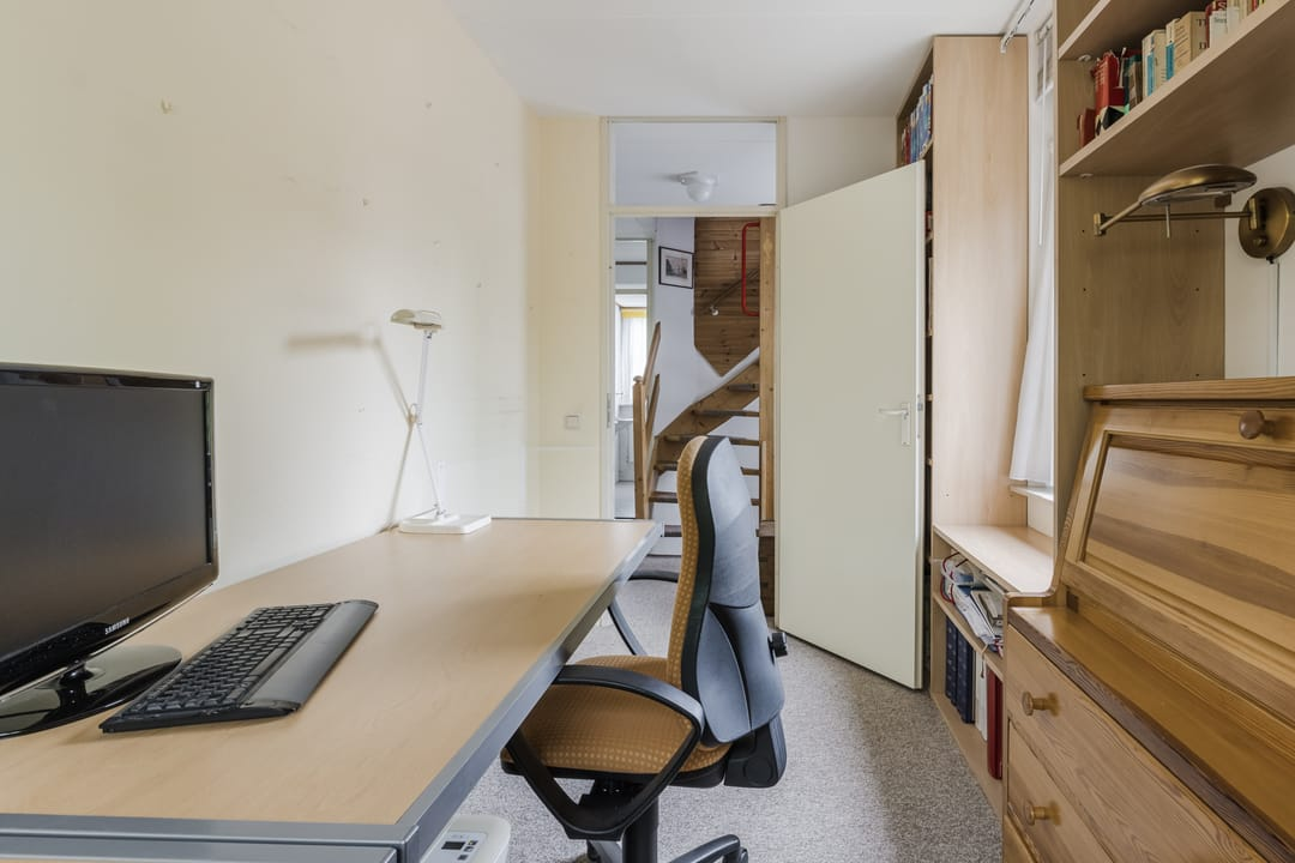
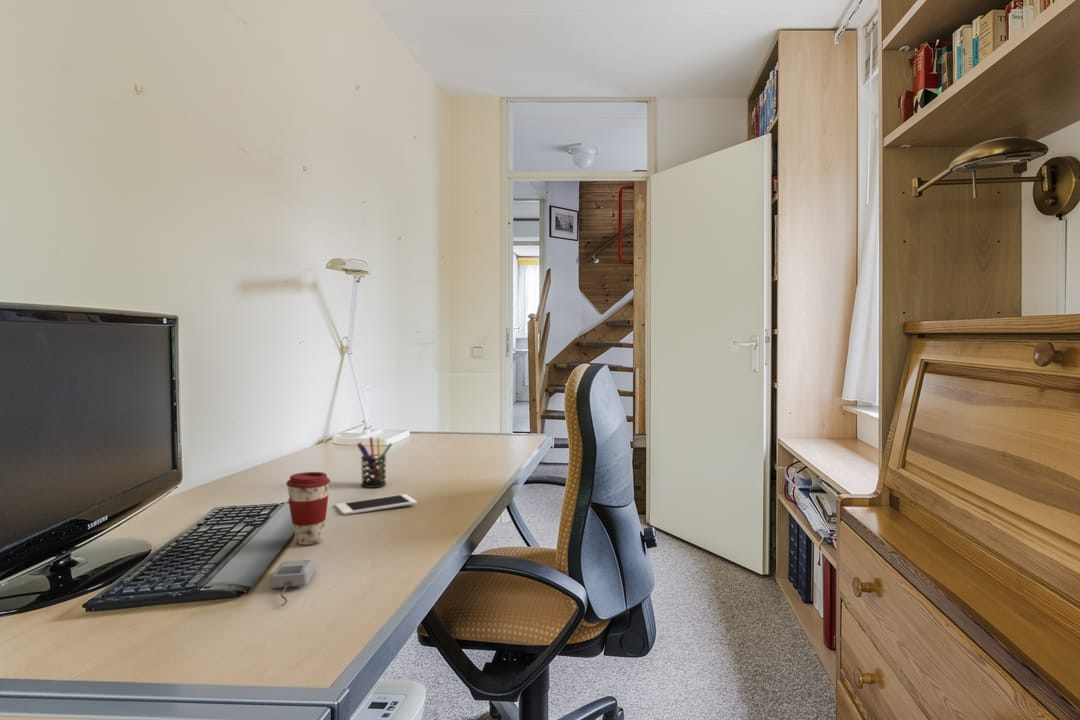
+ computer mouse (289, 578)
+ coffee cup (308, 507)
+ cell phone (376, 504)
+ pen holder (376, 460)
